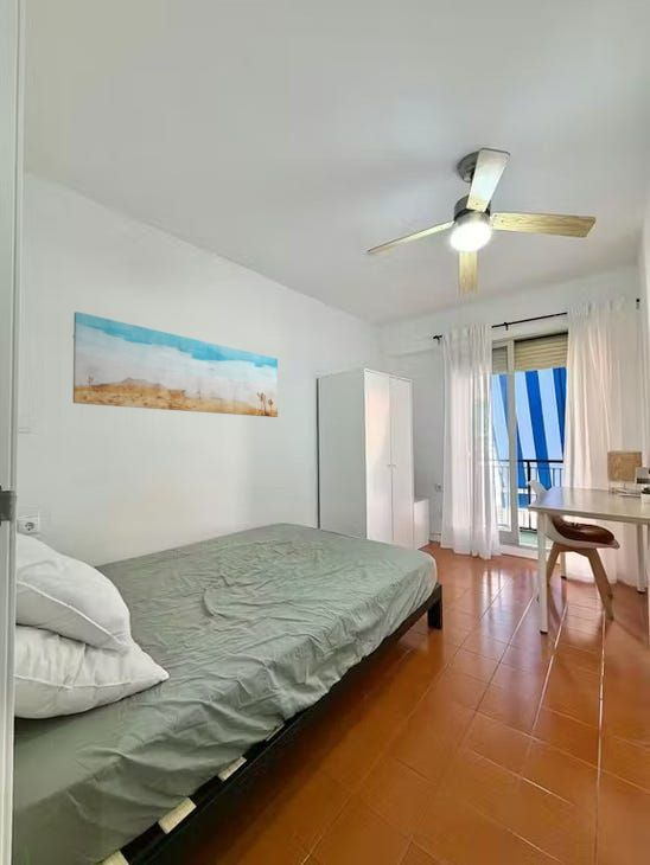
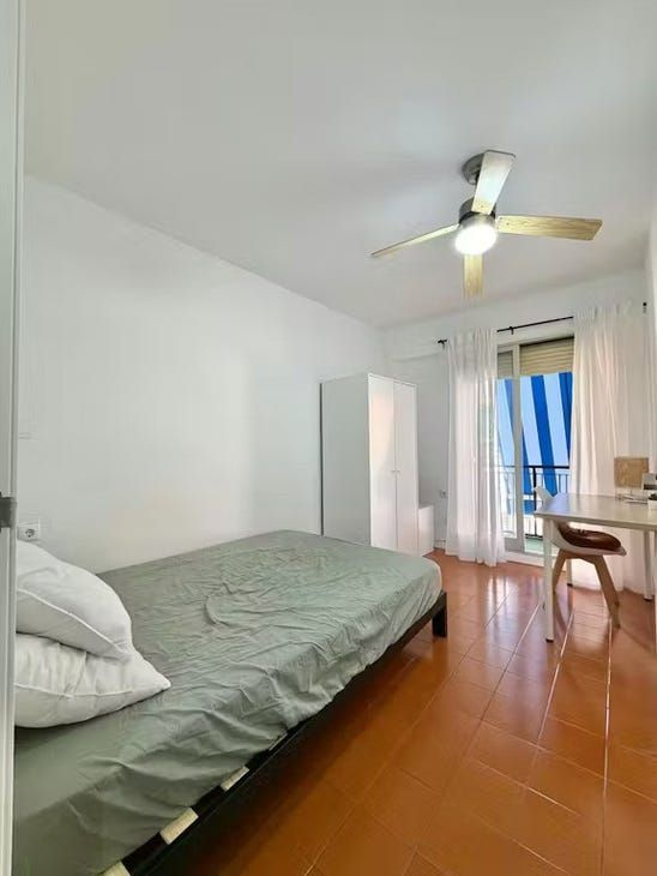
- wall art (196, 376)
